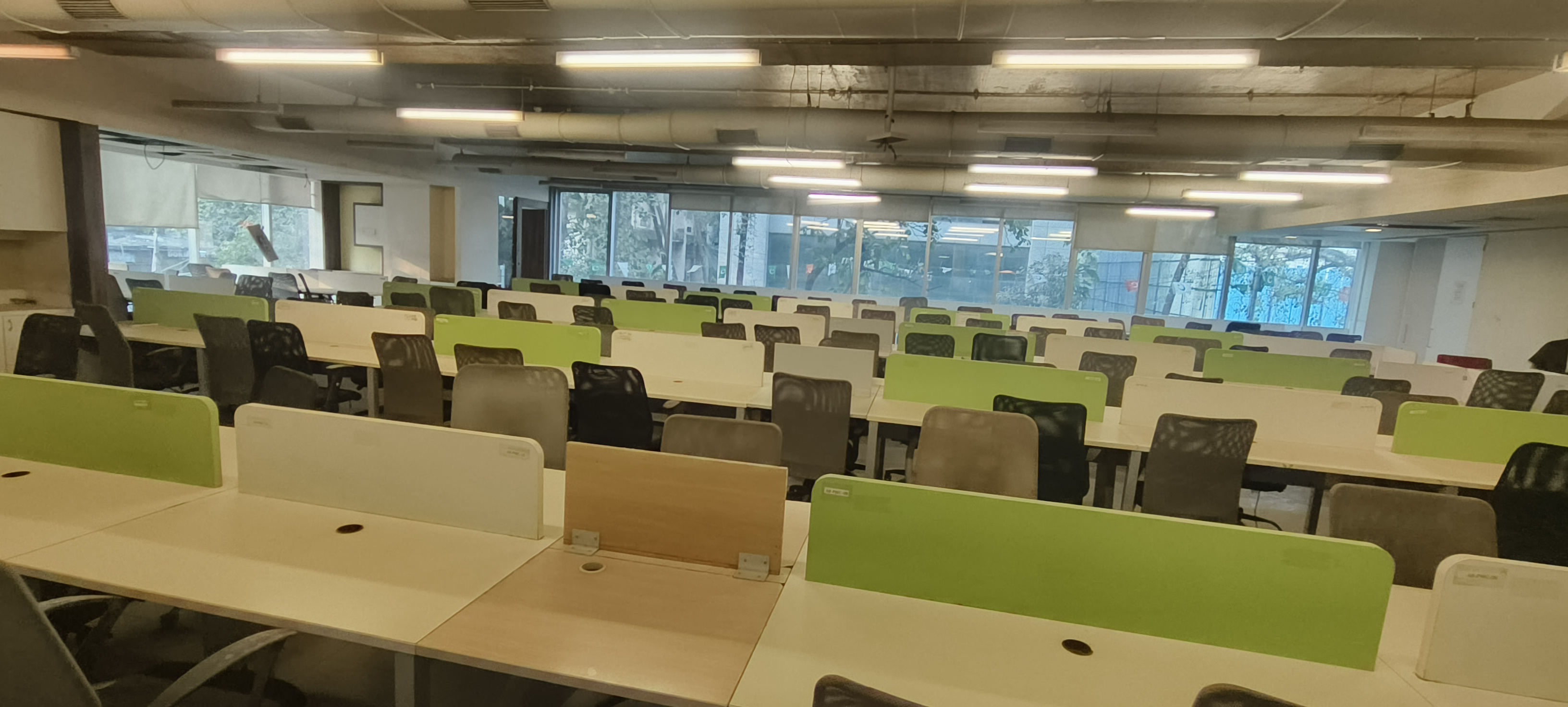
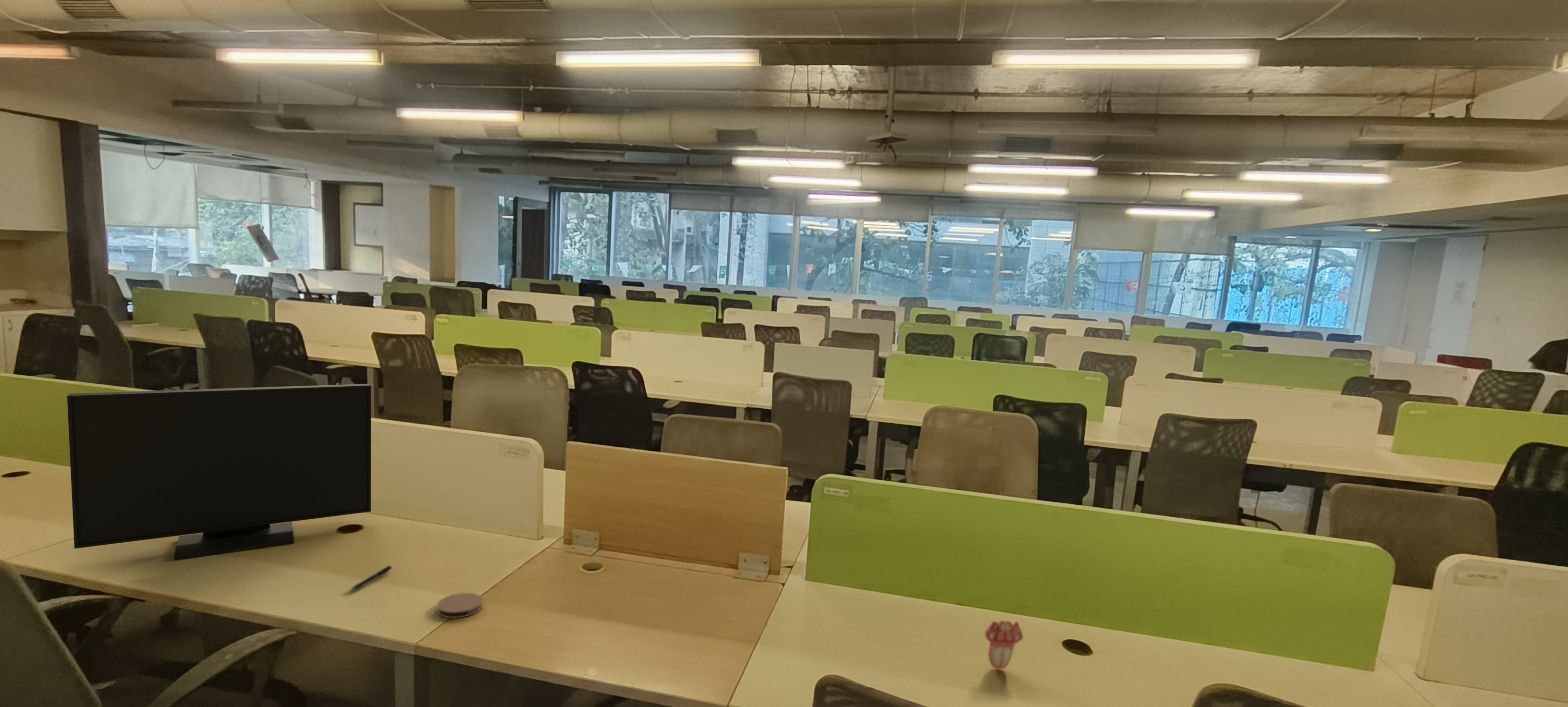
+ pen (370, 579)
+ anatomical model (1003, 645)
+ computer monitor (235, 467)
+ coaster (460, 605)
